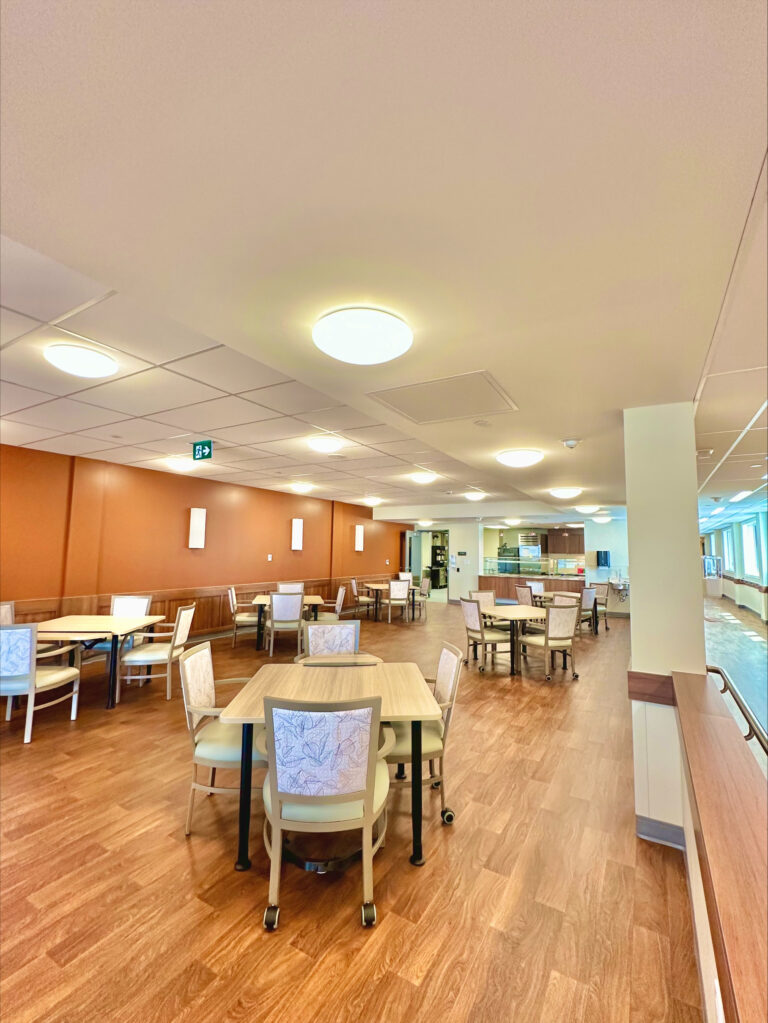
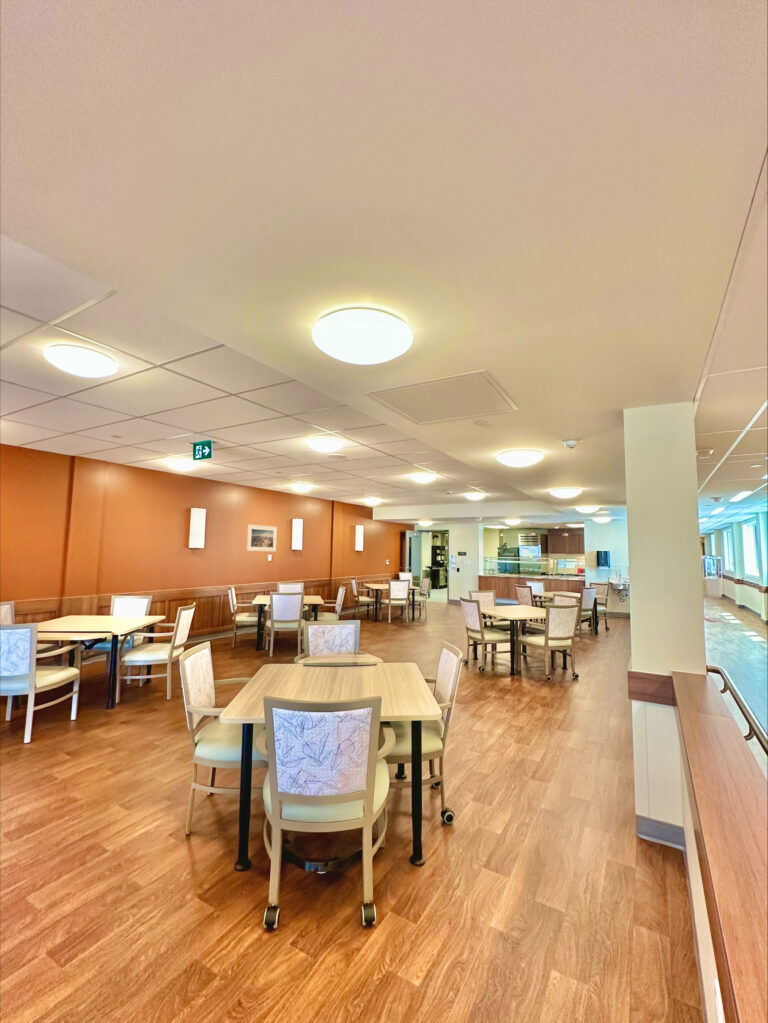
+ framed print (262, 538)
